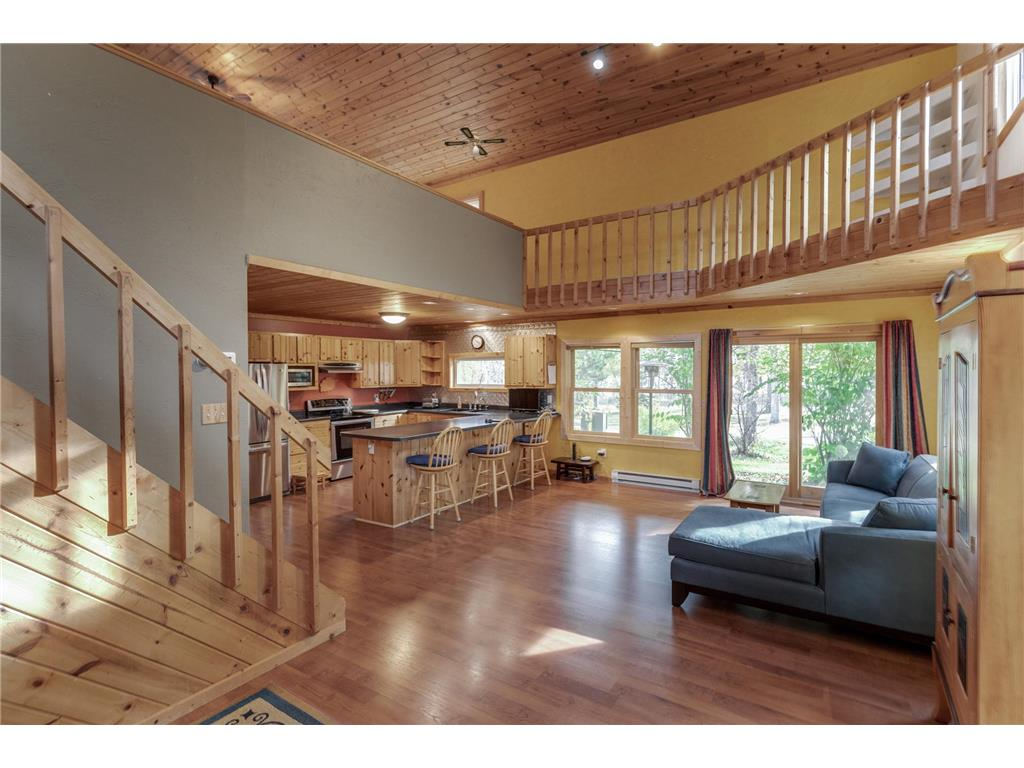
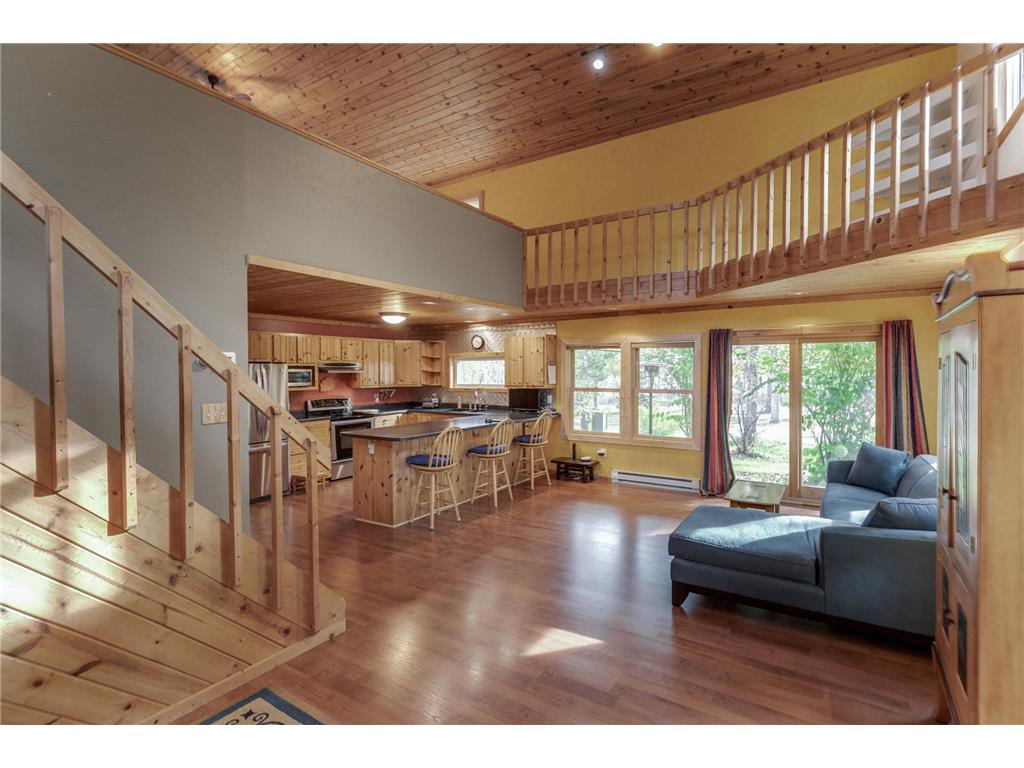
- ceiling fan (474, 144)
